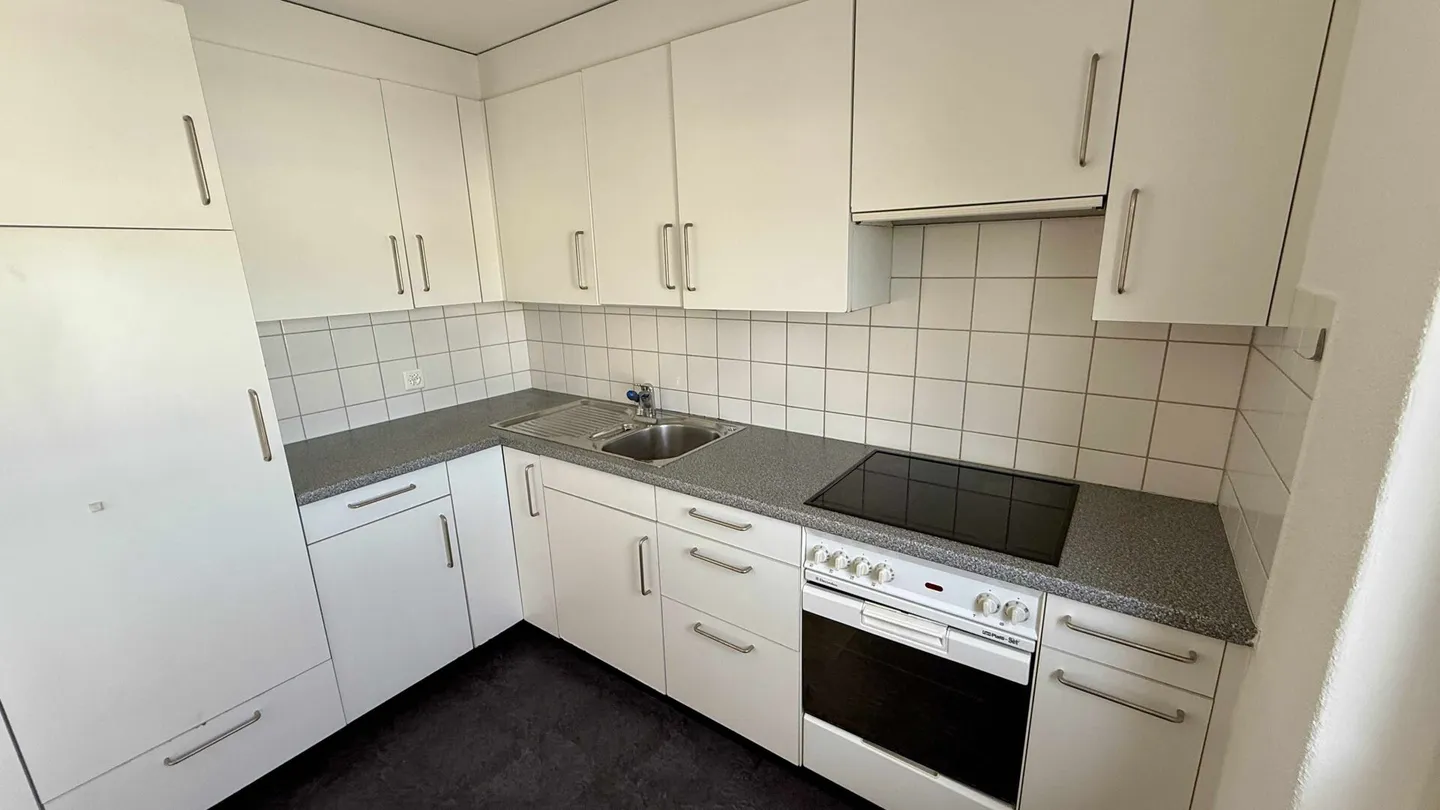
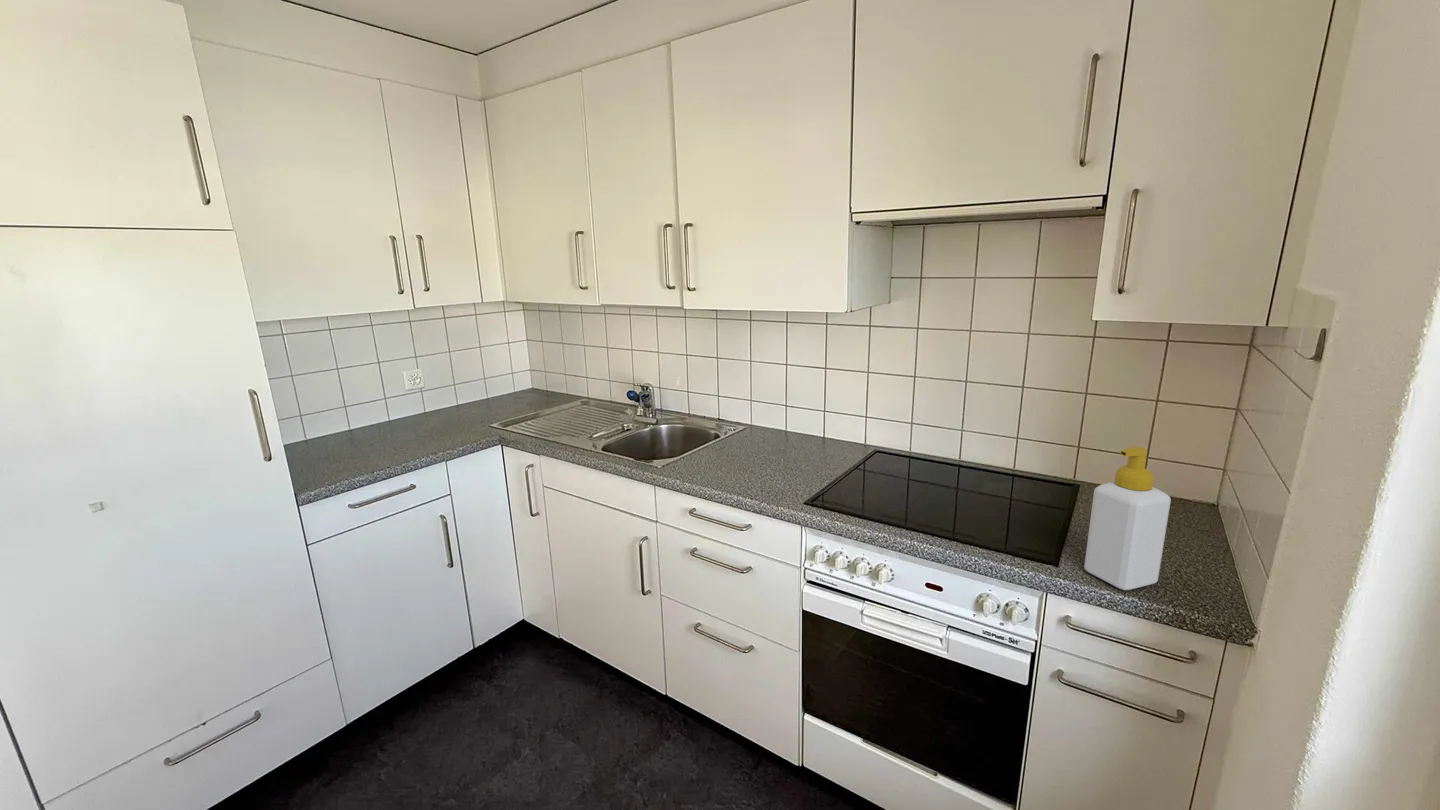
+ soap bottle (1128, 514)
